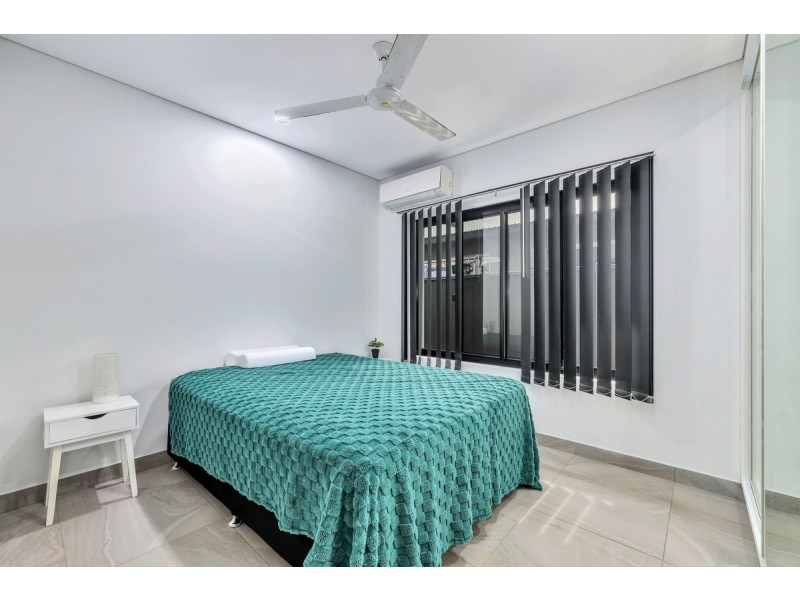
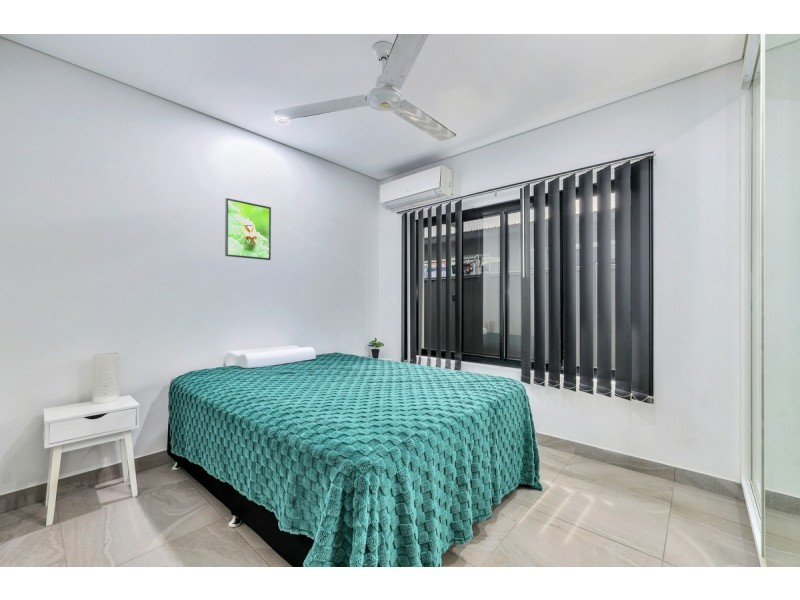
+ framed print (249, 230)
